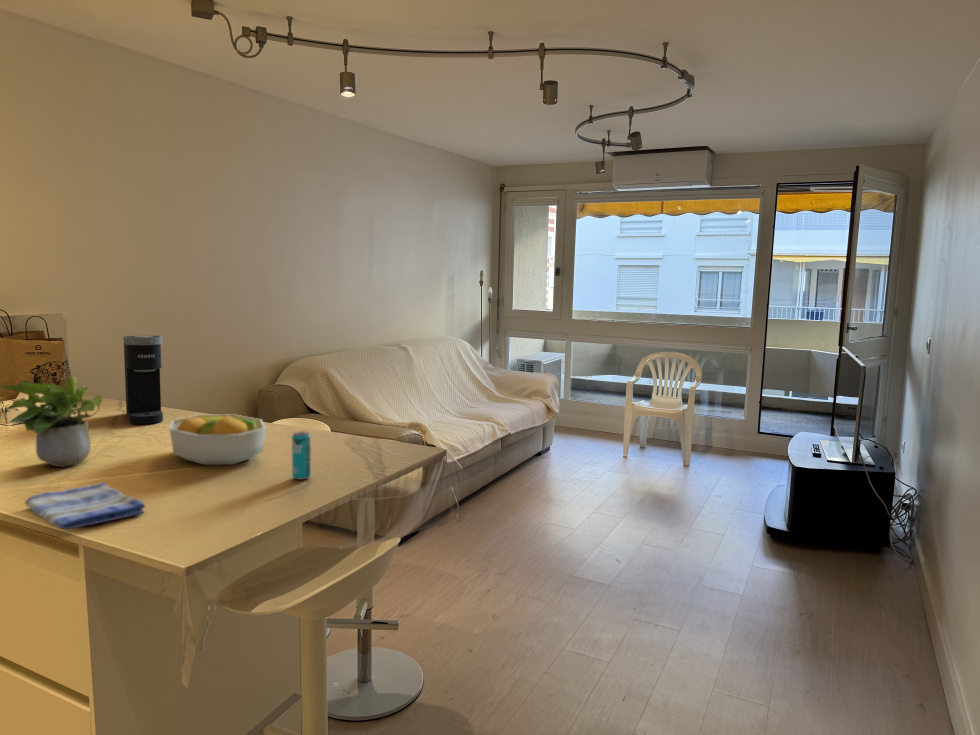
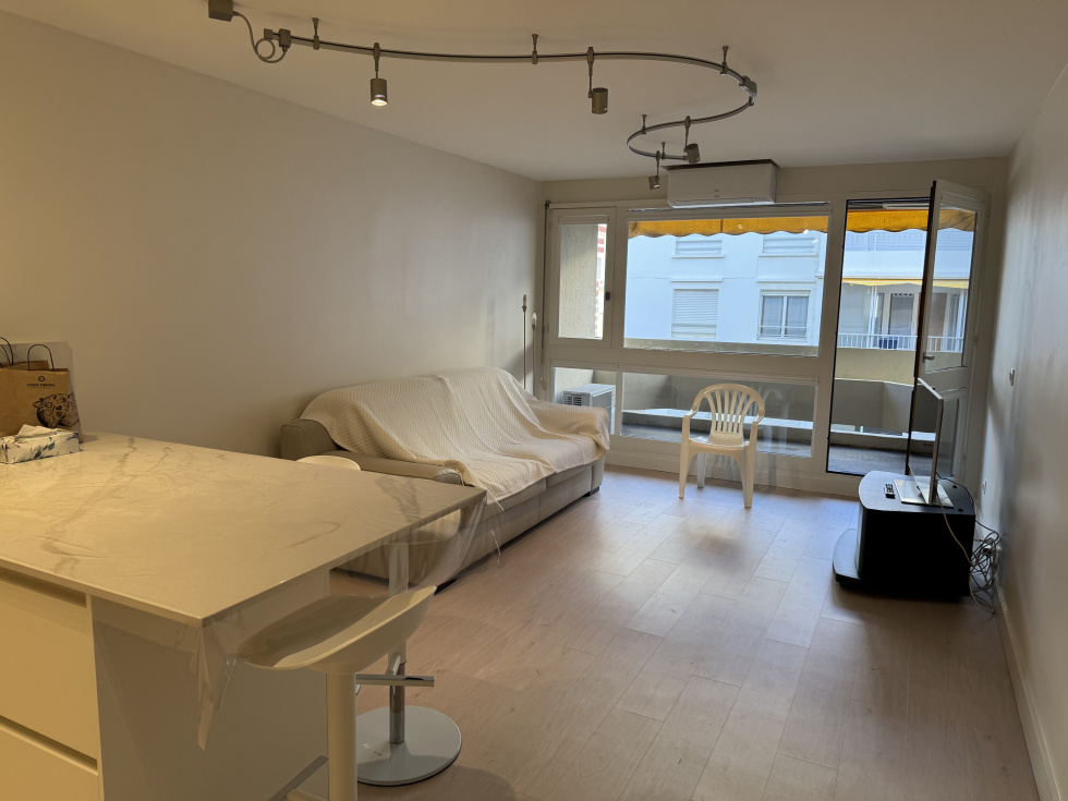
- coffee maker (143, 376)
- dish towel (85, 504)
- fruit bowl (217, 432)
- beverage can (301, 455)
- potted plant (54, 419)
